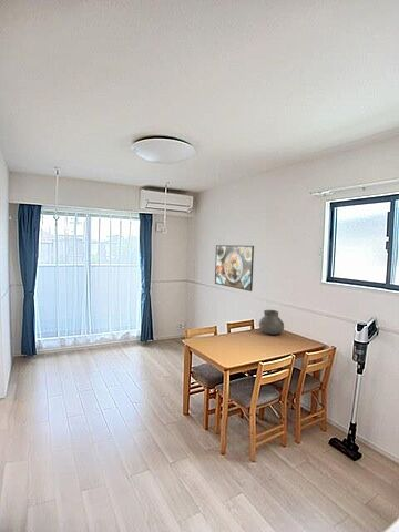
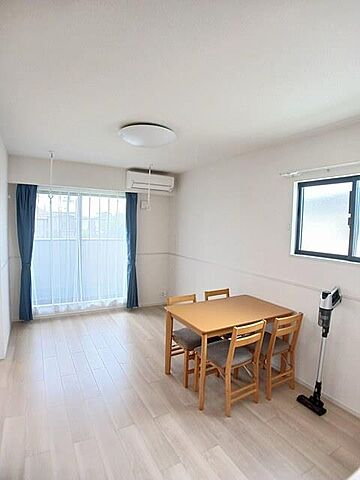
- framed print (232, 266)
- vase (270, 321)
